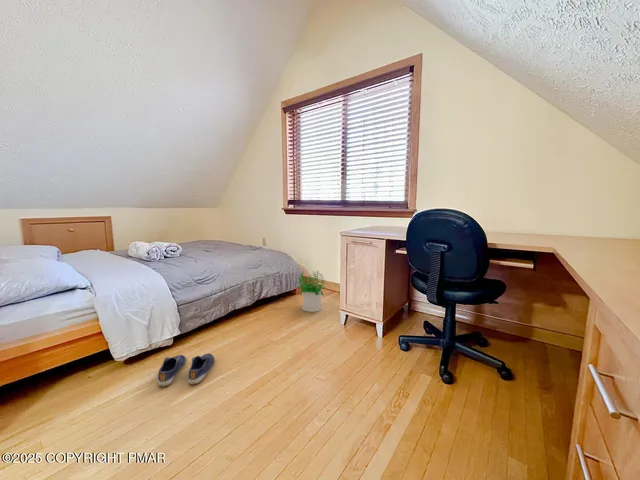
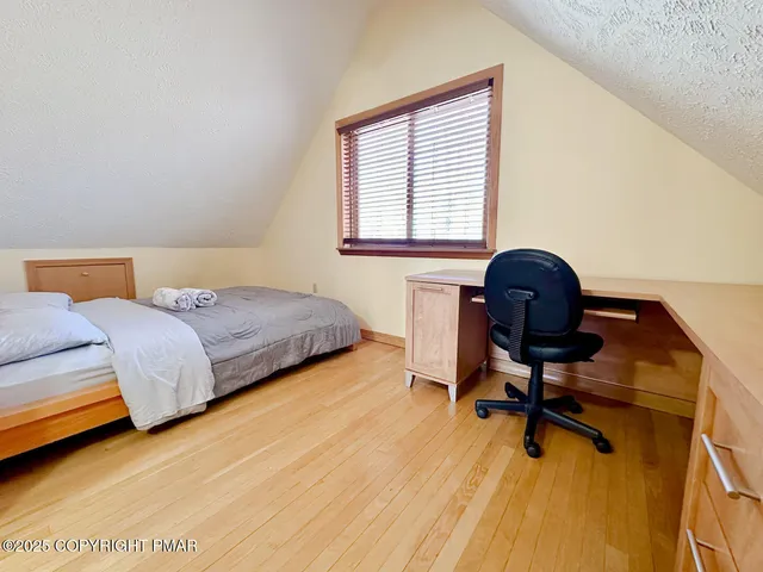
- potted plant (311, 290)
- shoe (184, 362)
